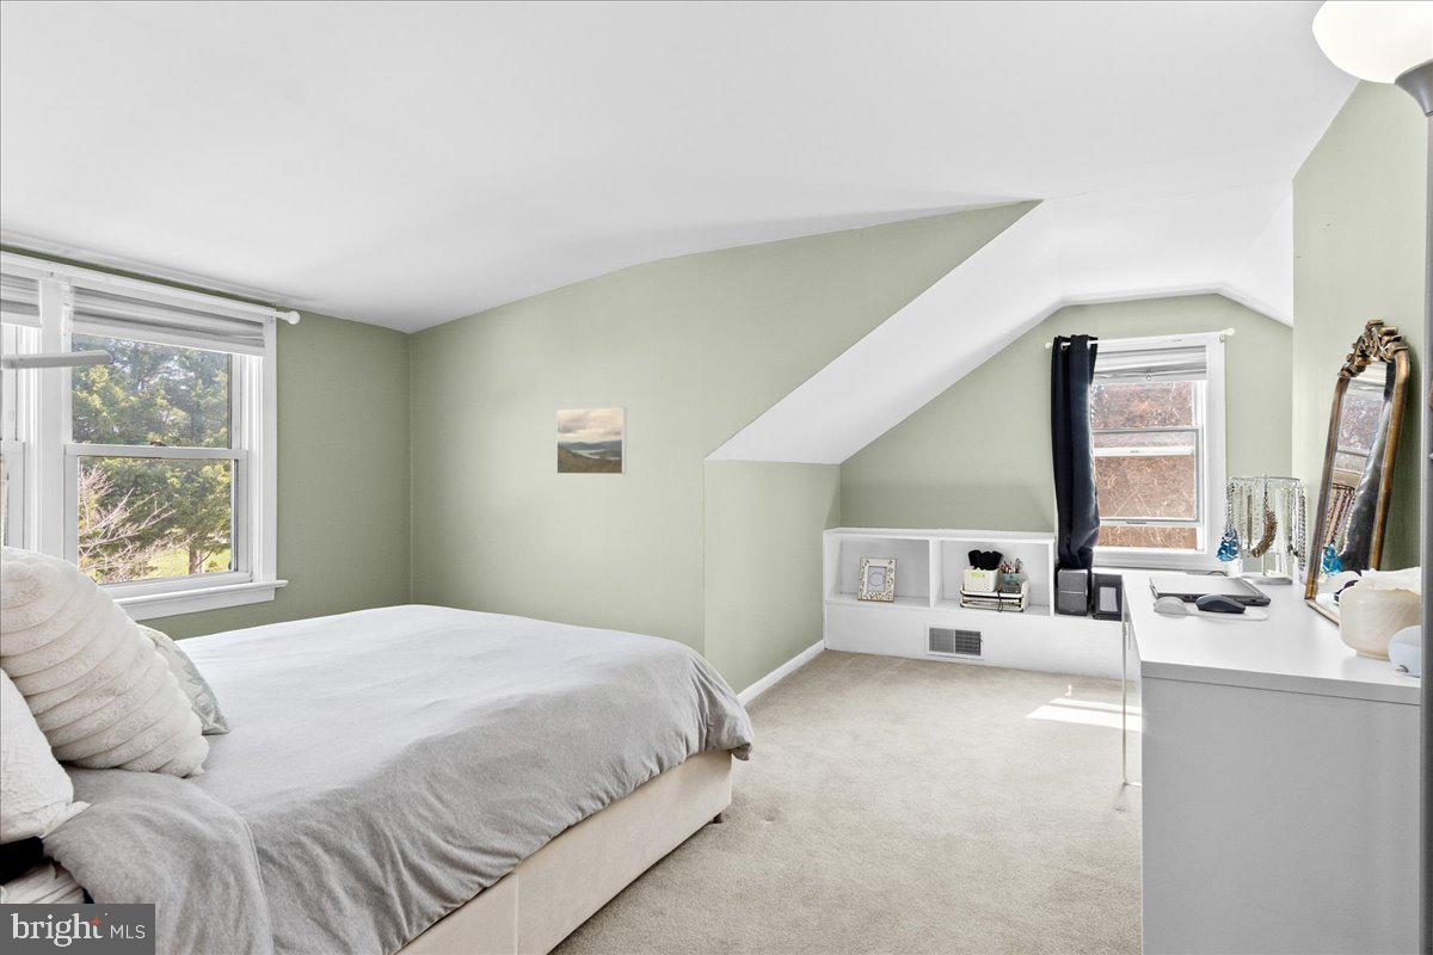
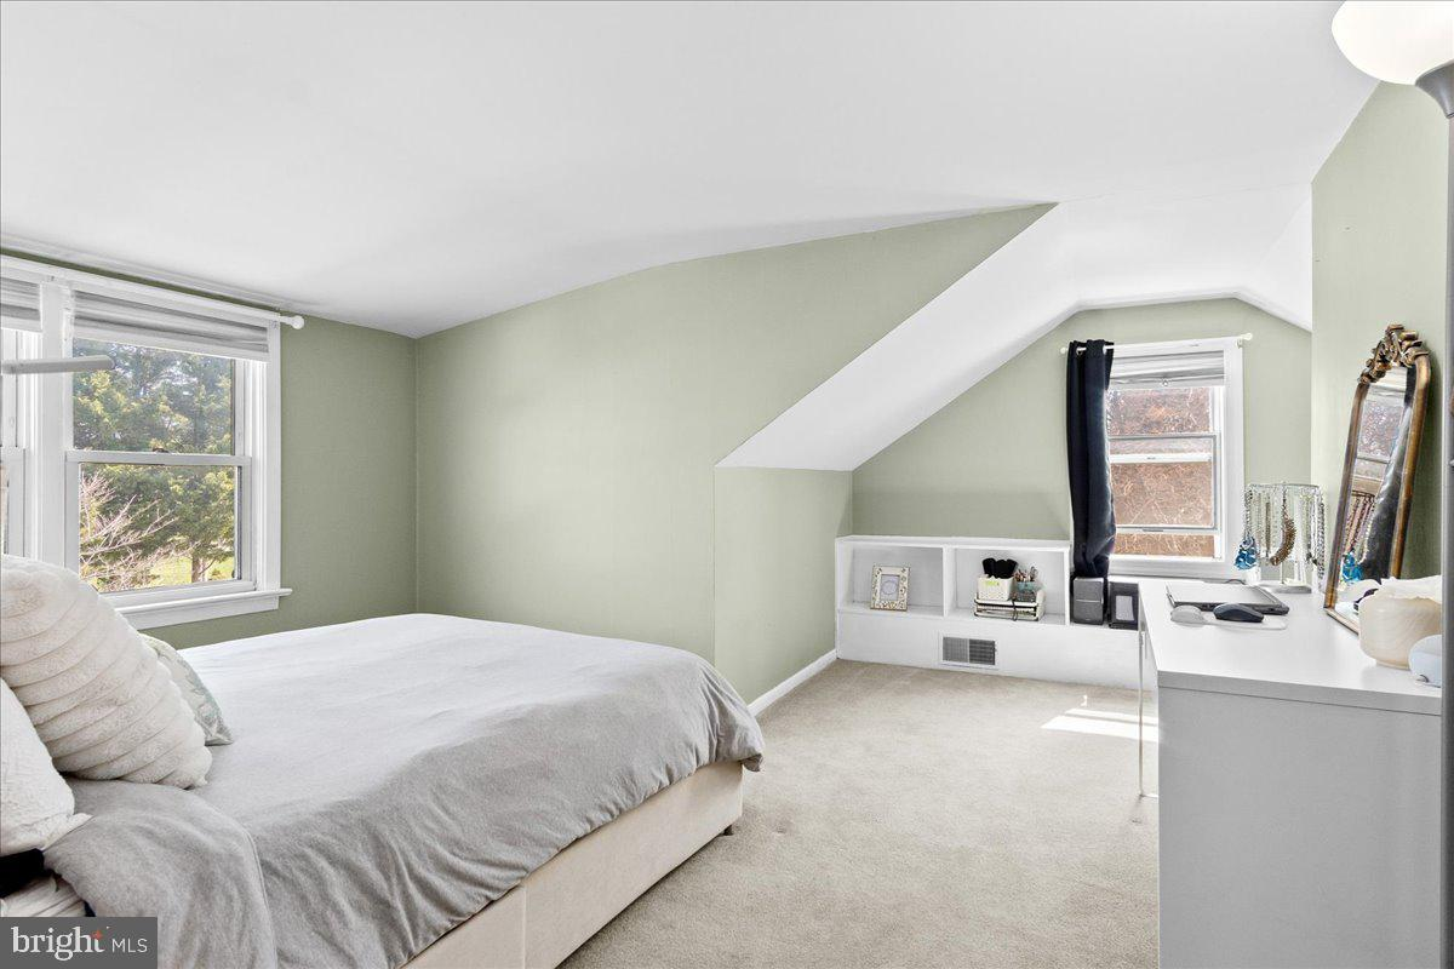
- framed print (590, 442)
